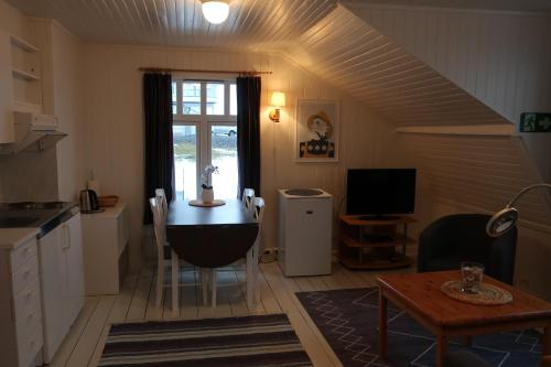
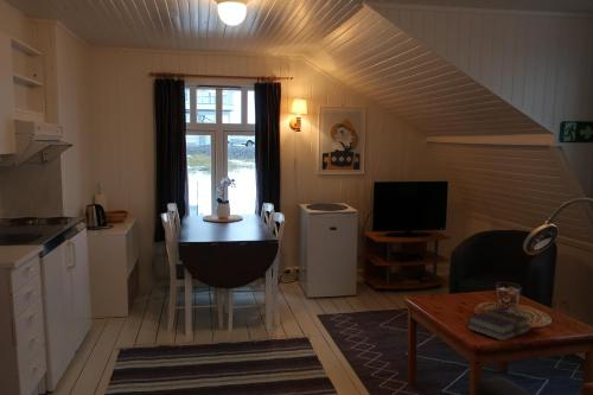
+ book (498, 323)
